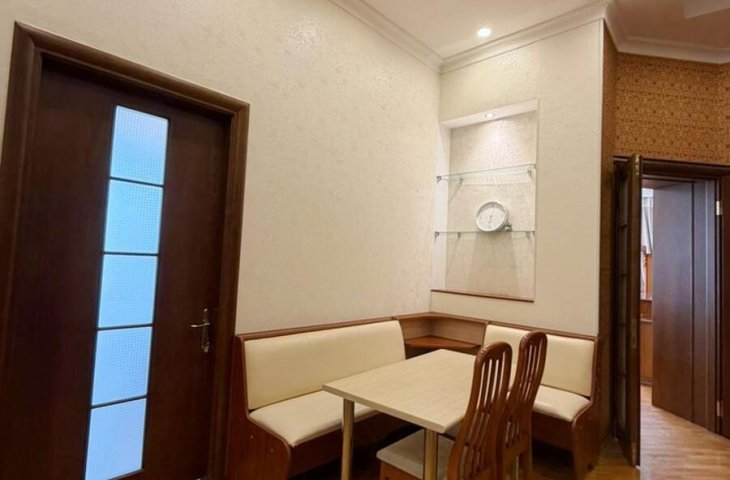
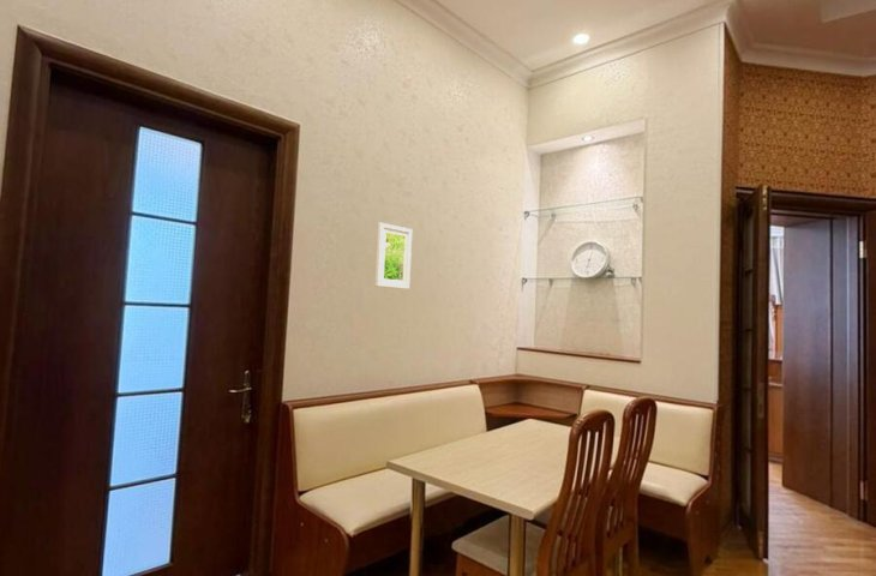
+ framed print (394, 257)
